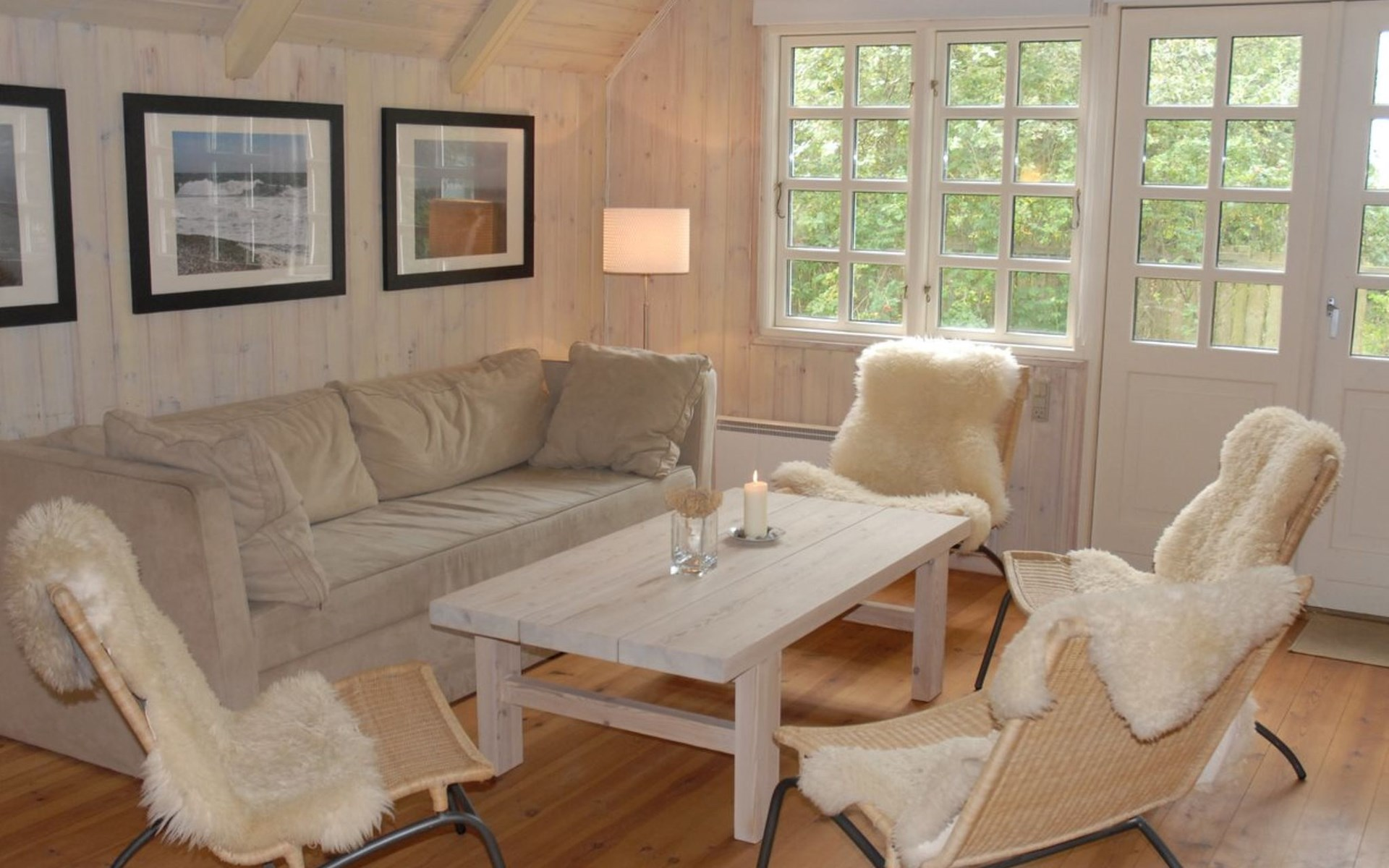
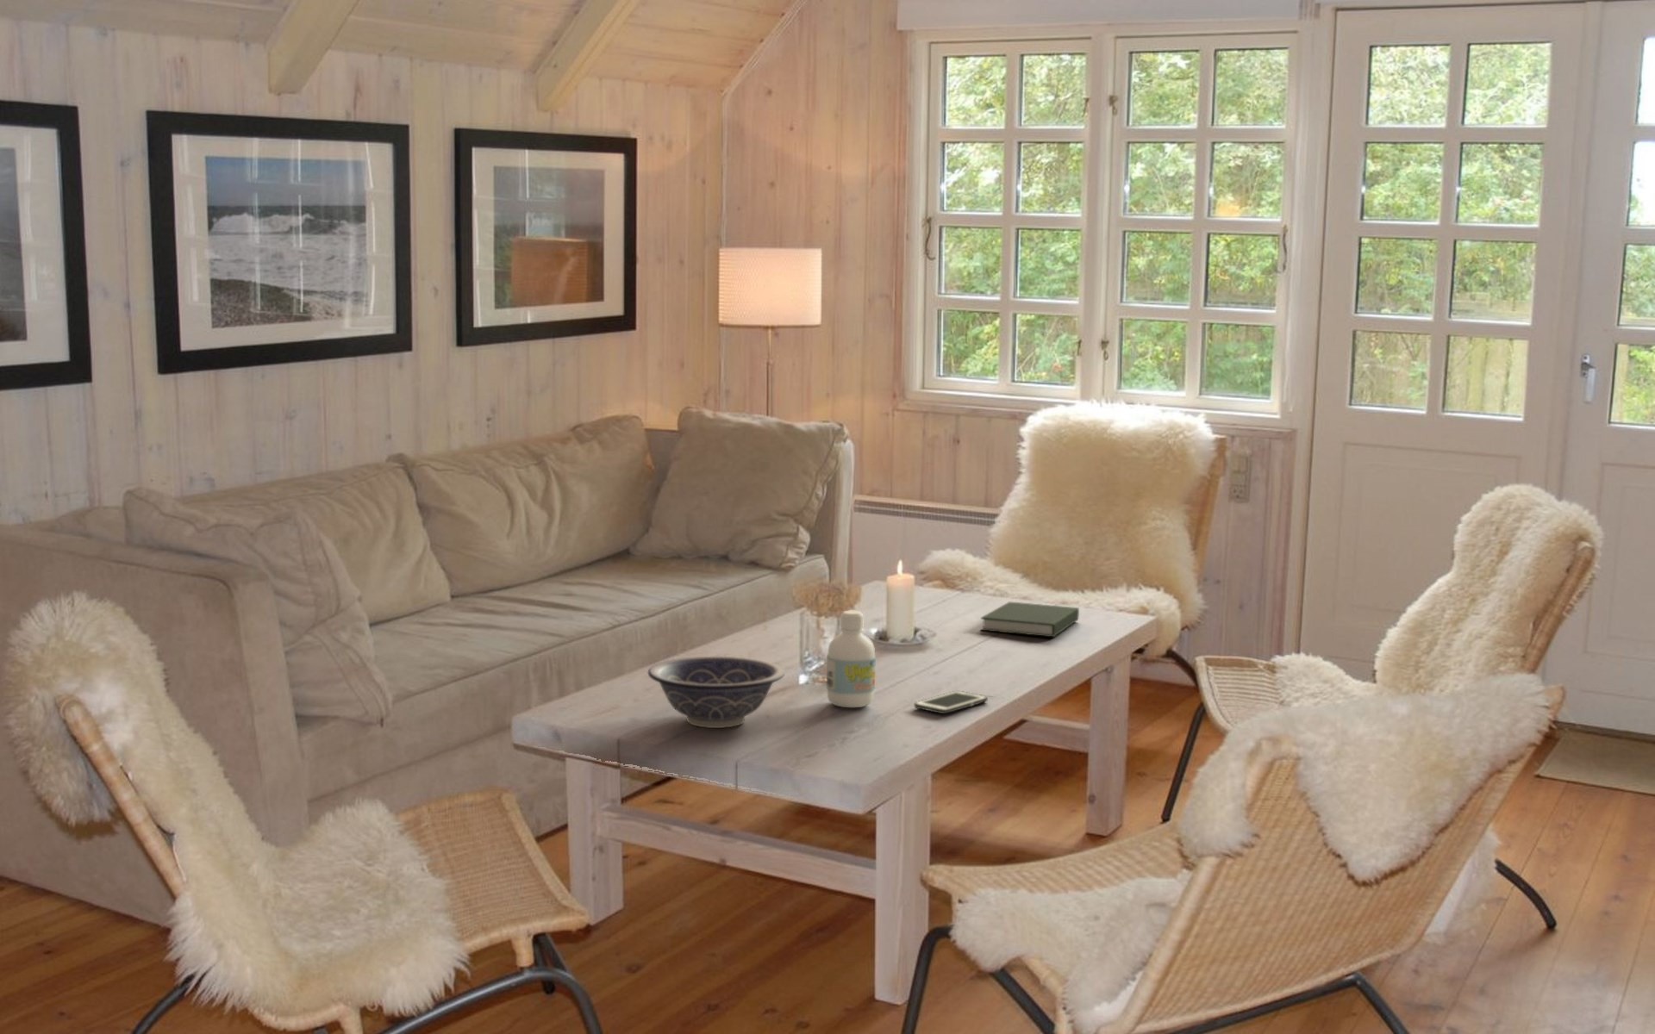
+ bottle (851, 658)
+ book (1031, 618)
+ cell phone (951, 703)
+ decorative bowl (715, 696)
